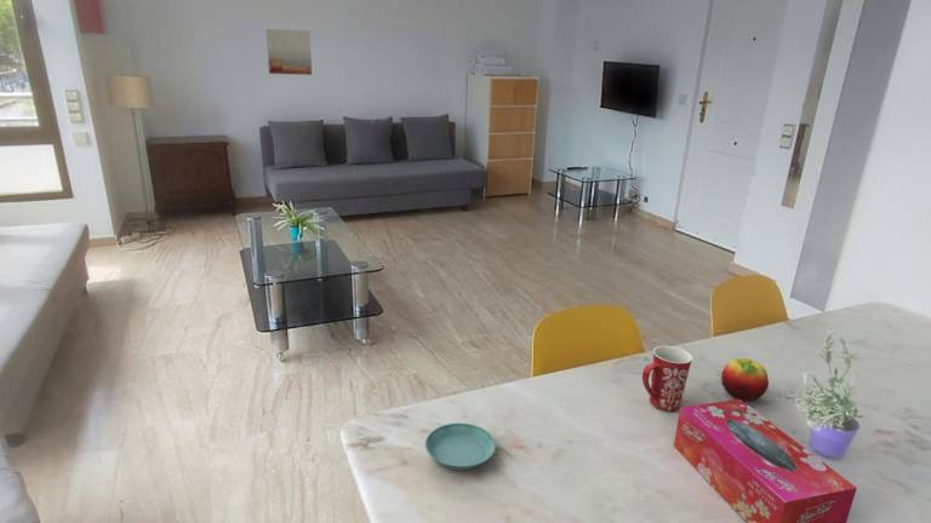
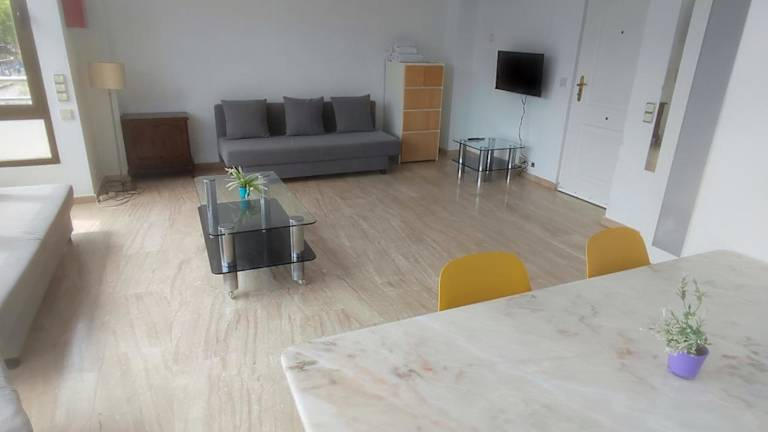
- mug (662, 379)
- saucer (459, 448)
- wall art (289, 52)
- fruit (744, 378)
- tissue box (754, 464)
